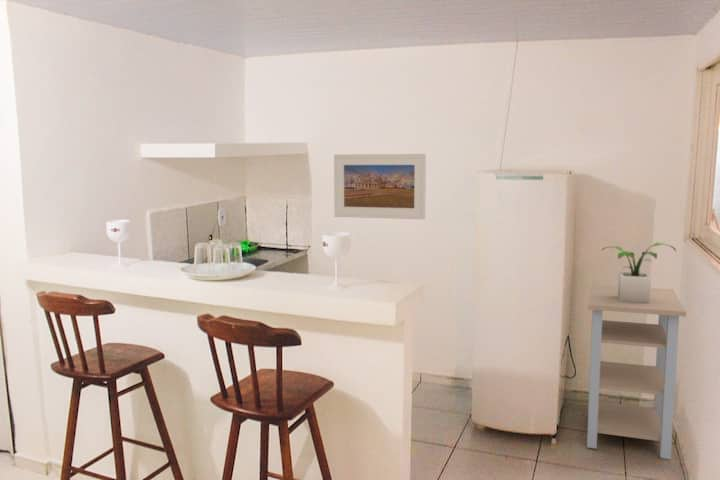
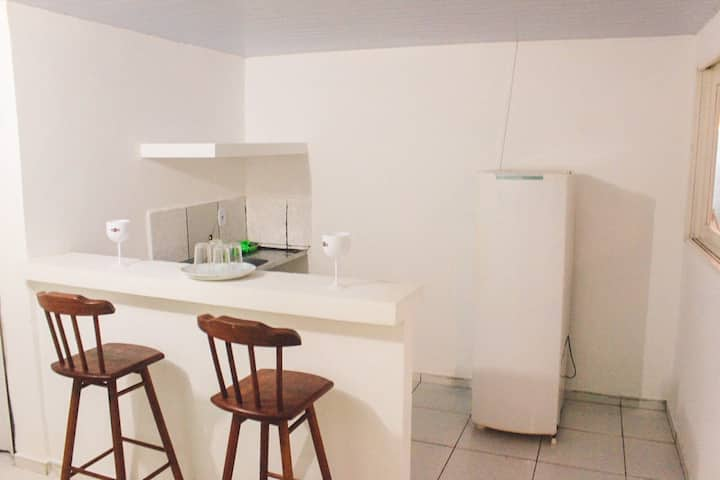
- potted plant (638, 271)
- shelving unit (629, 366)
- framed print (378, 186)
